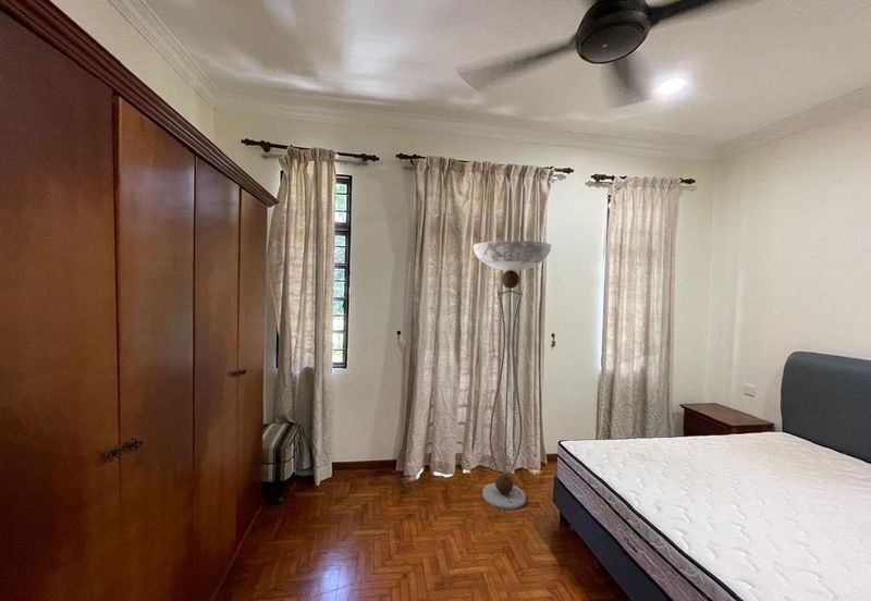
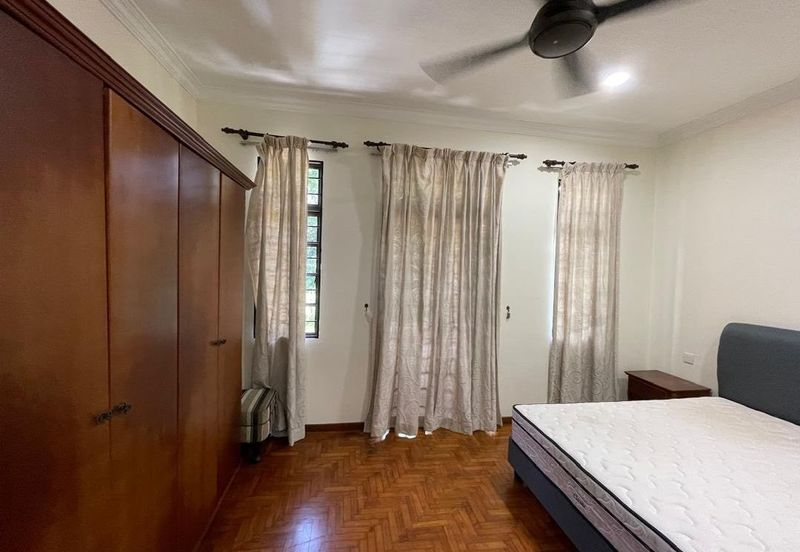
- floor lamp (507, 372)
